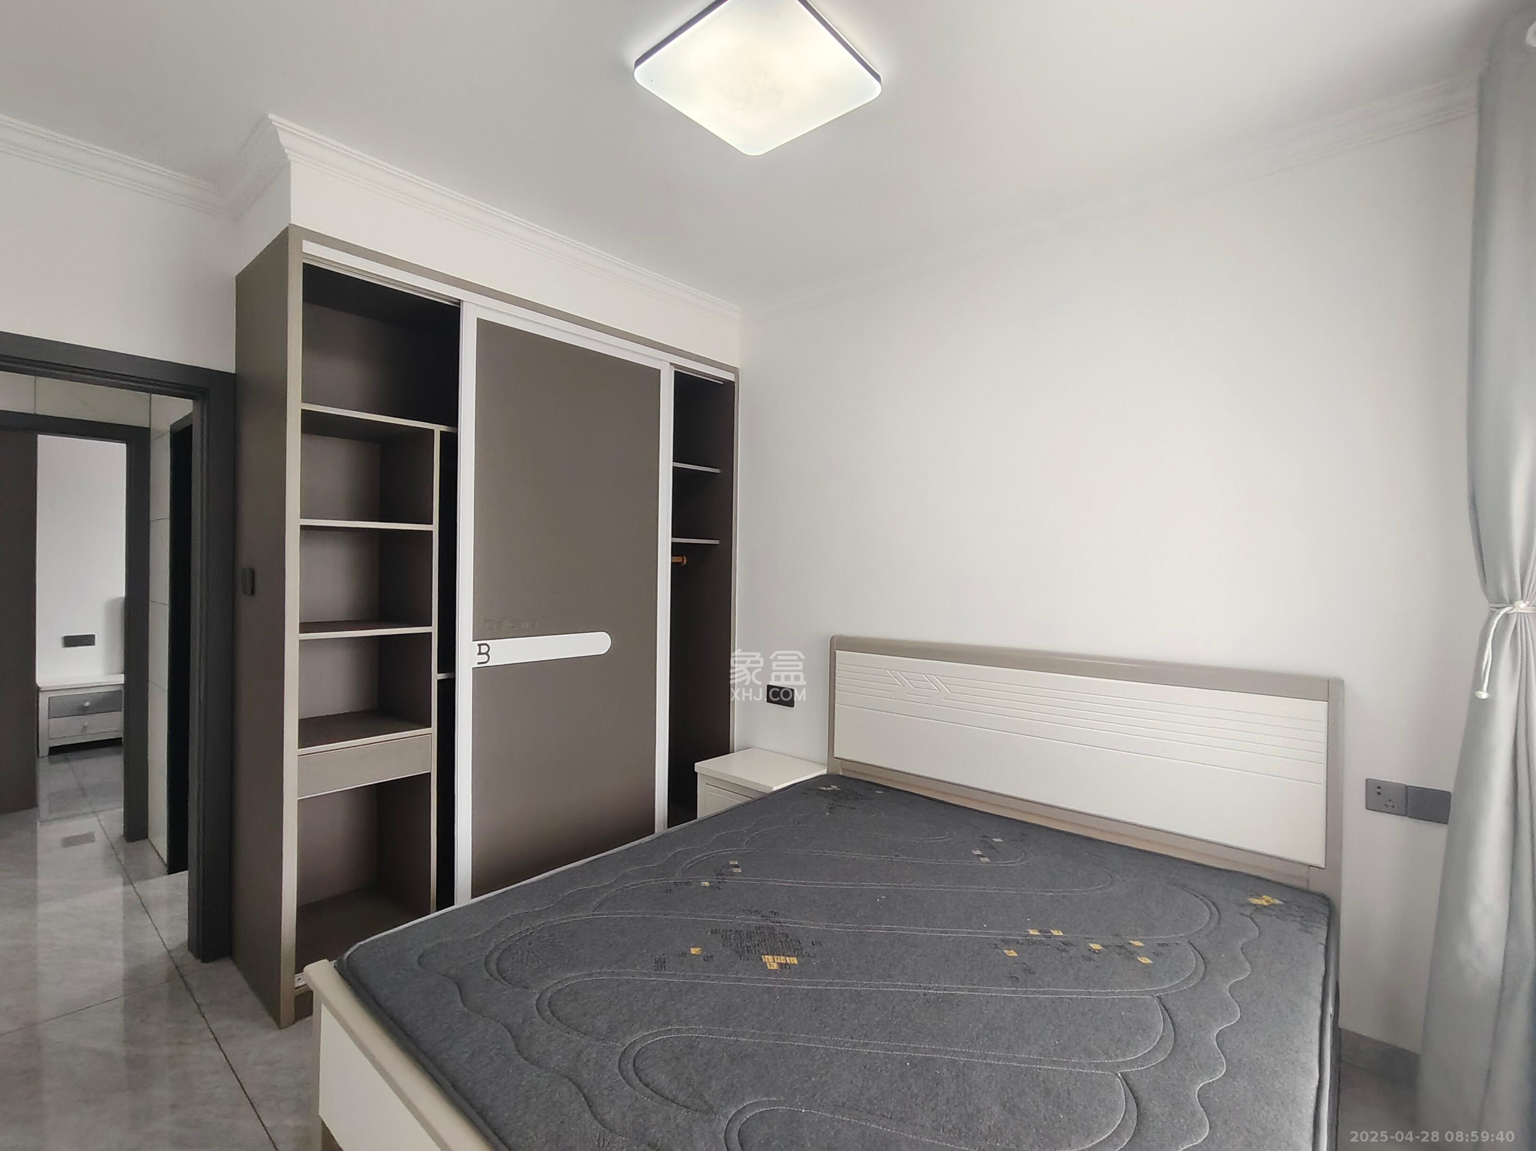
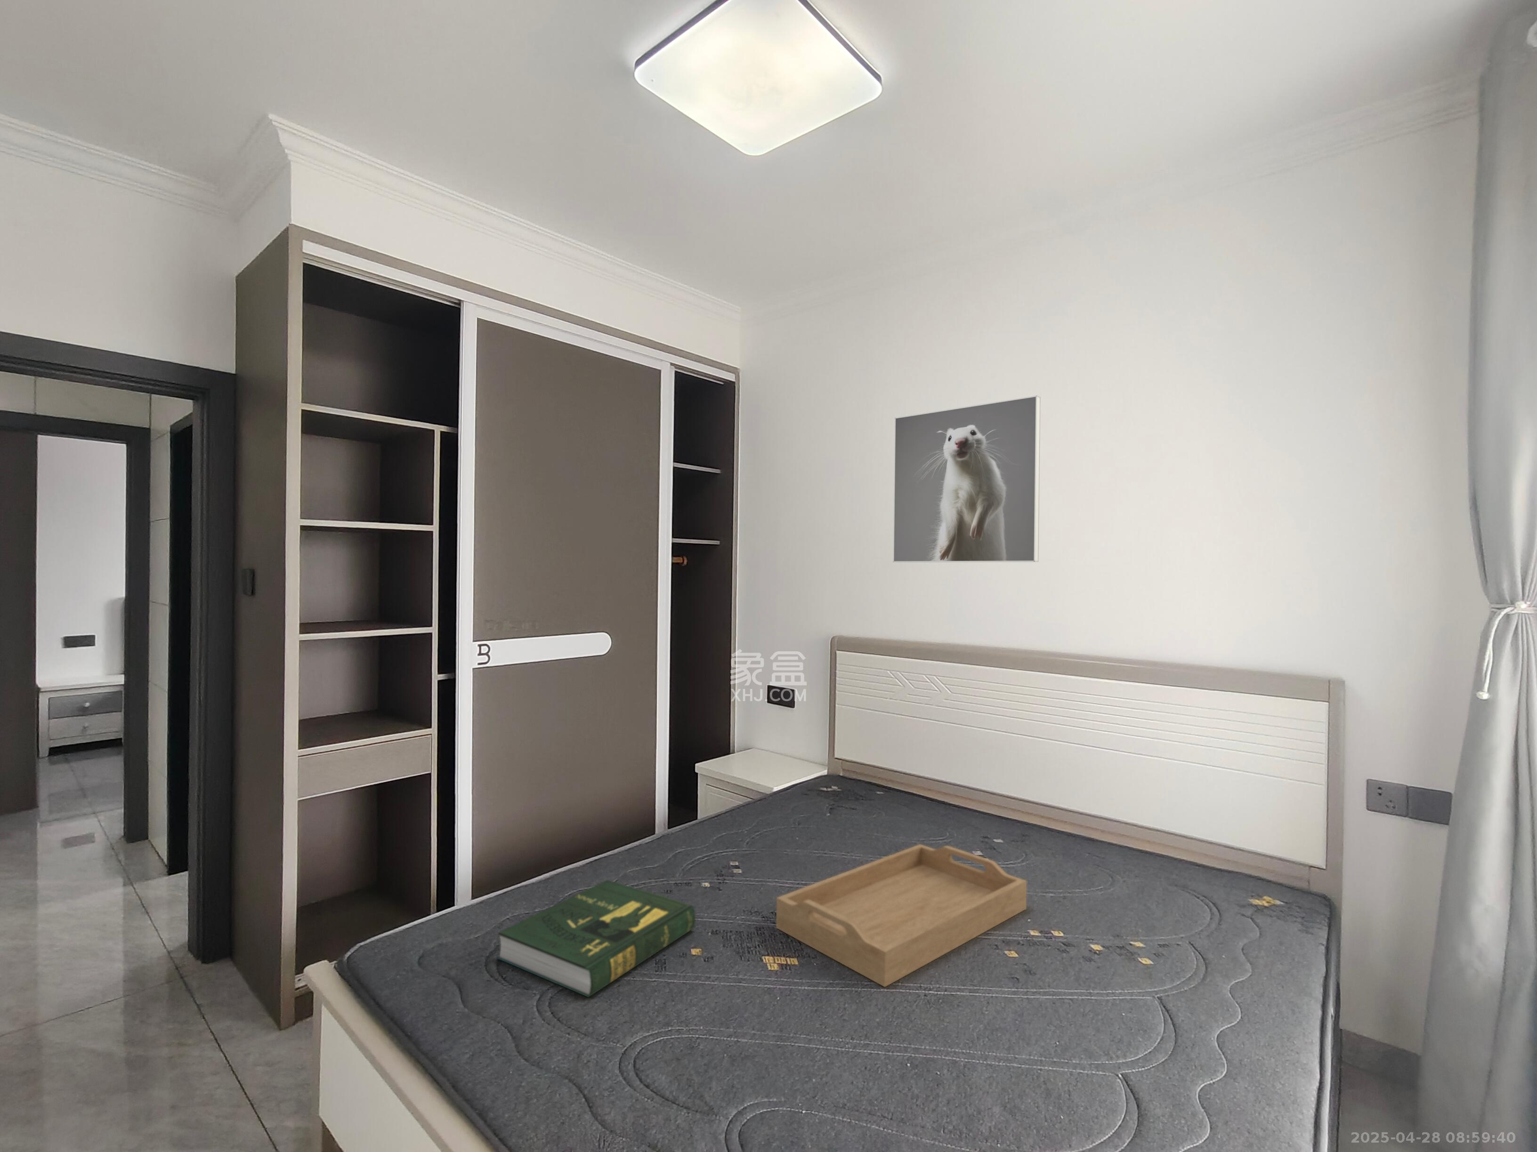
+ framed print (962, 485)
+ serving tray (905, 899)
+ book (600, 932)
